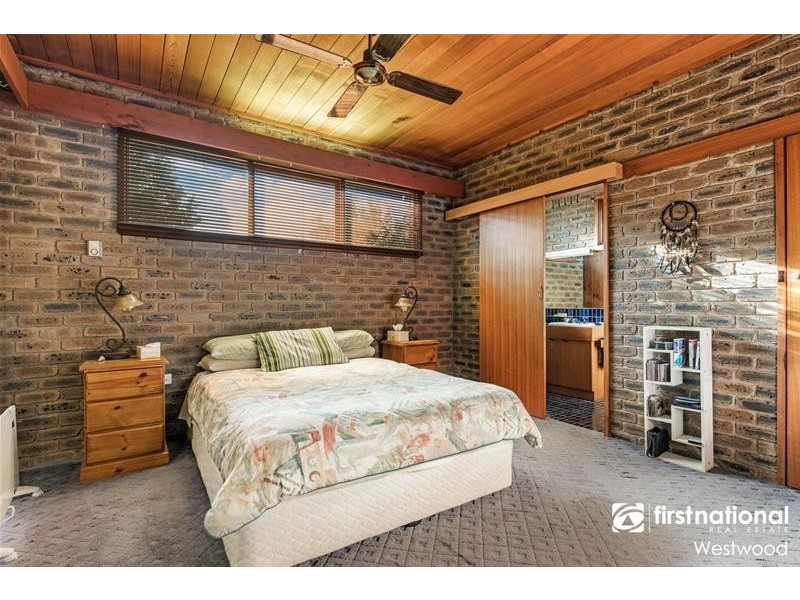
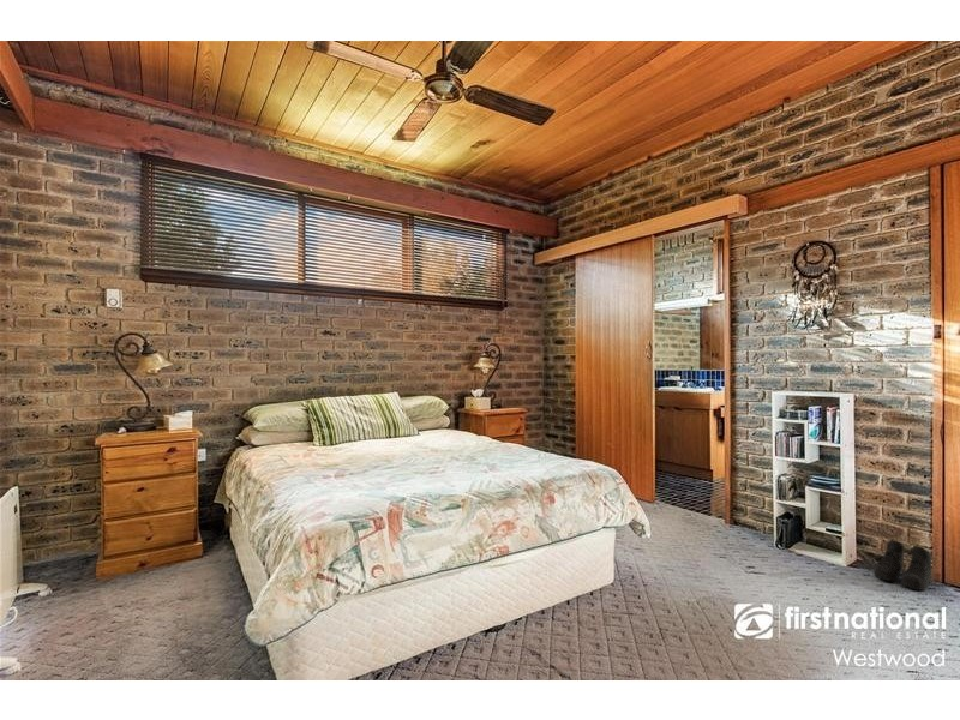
+ boots (902, 562)
